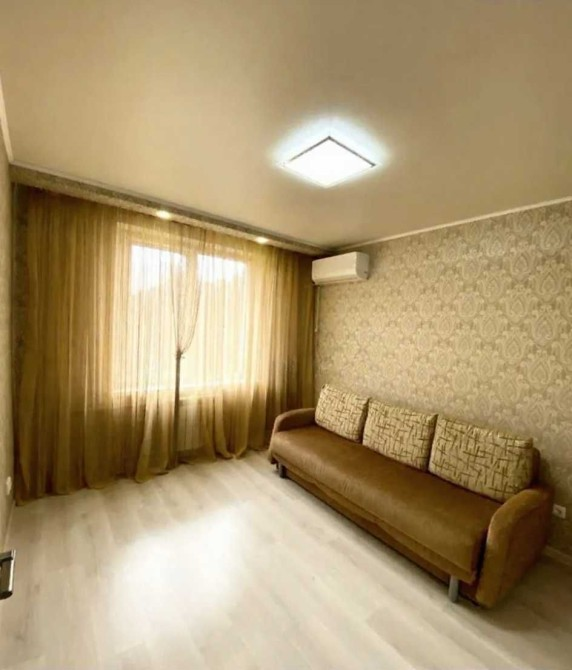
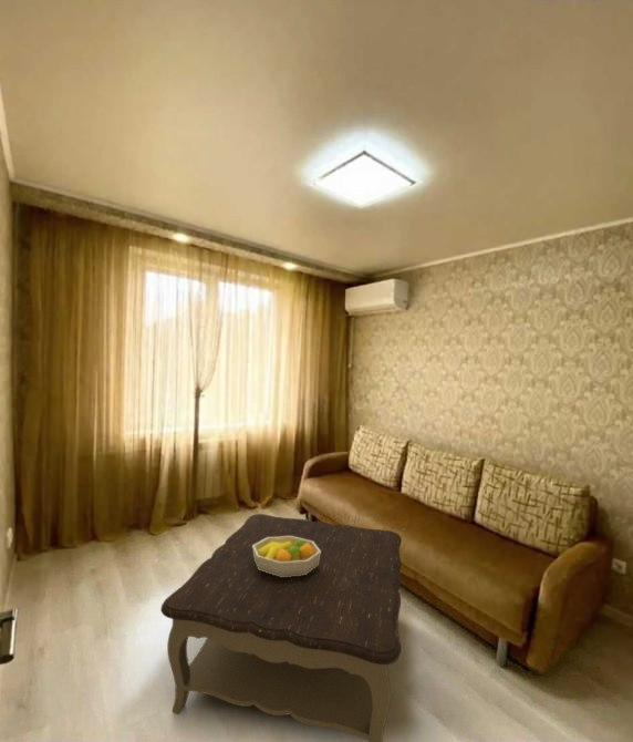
+ fruit bowl (286, 553)
+ coffee table (301, 607)
